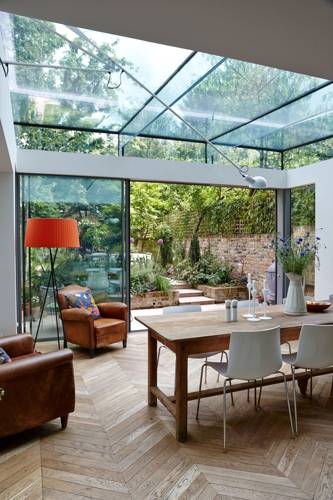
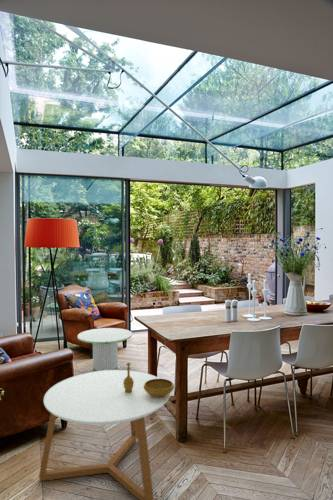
+ side table (105, 352)
+ coffee table (107, 424)
+ decorative bowl (148, 380)
